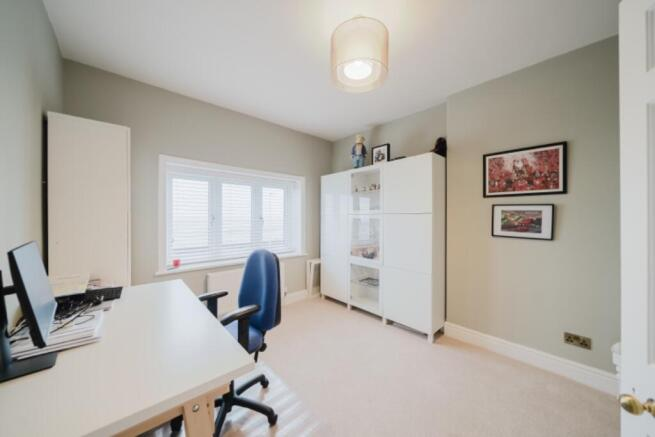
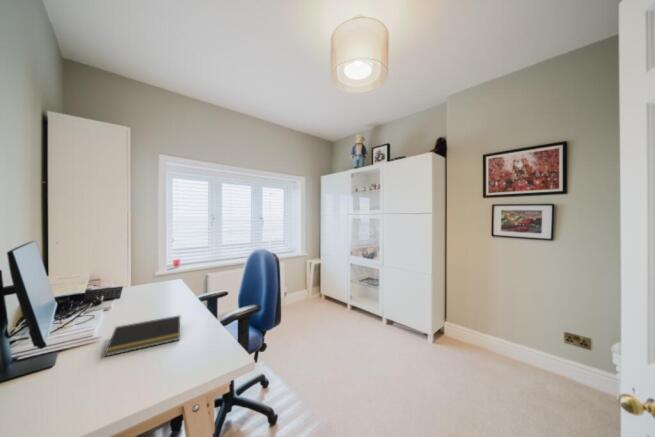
+ notepad (147, 333)
